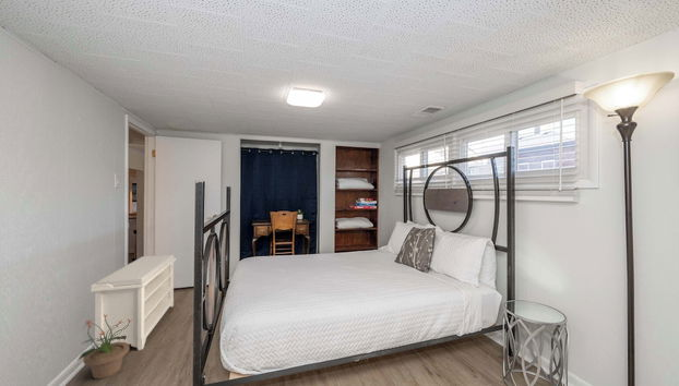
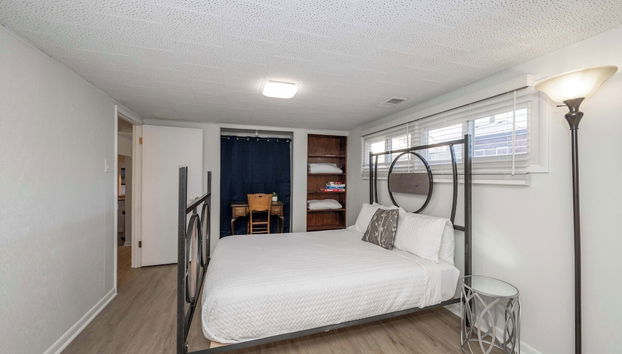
- potted plant (103, 345)
- bench (141, 295)
